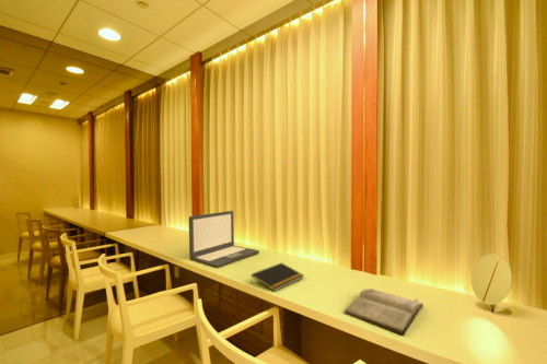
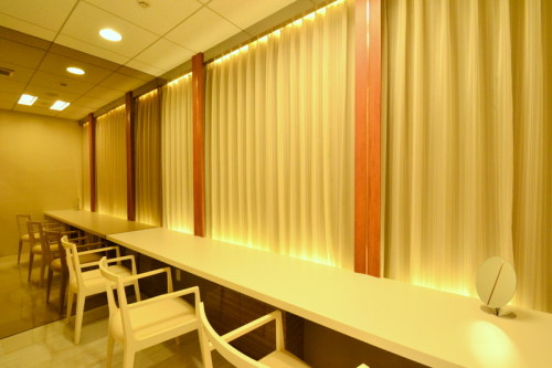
- laptop (225, 235)
- diary (384, 304)
- notepad (278, 275)
